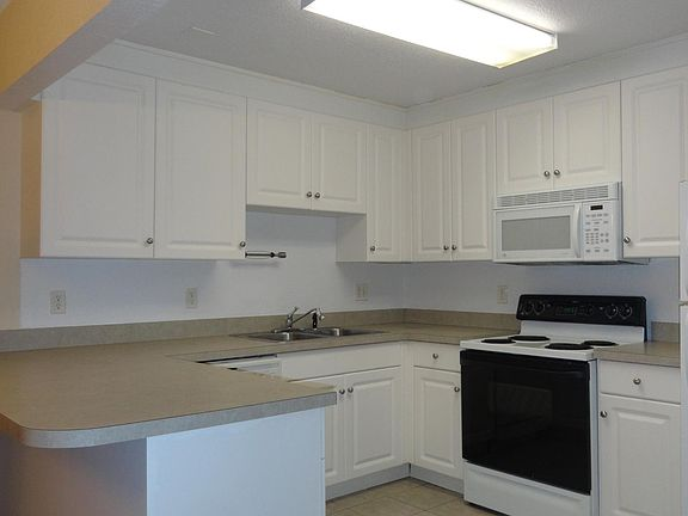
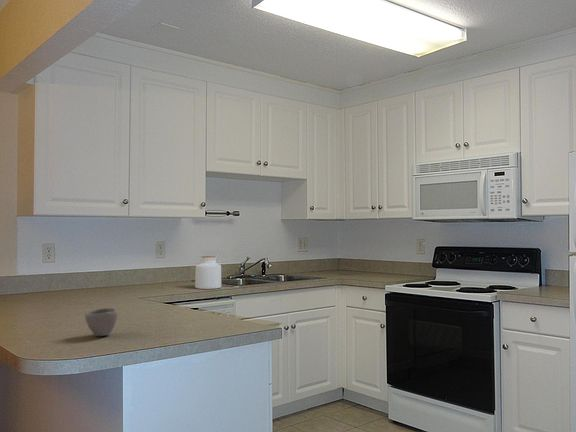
+ cup (103, 321)
+ jar (208, 272)
